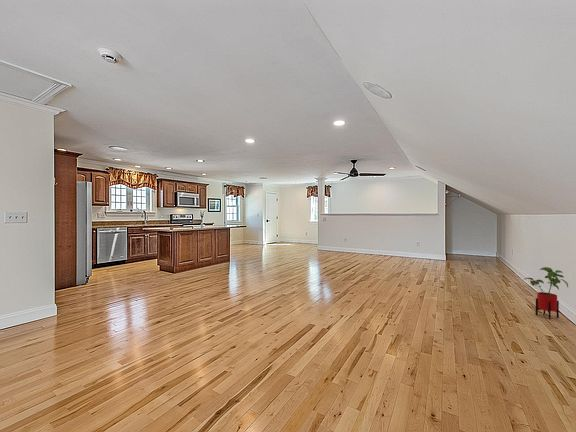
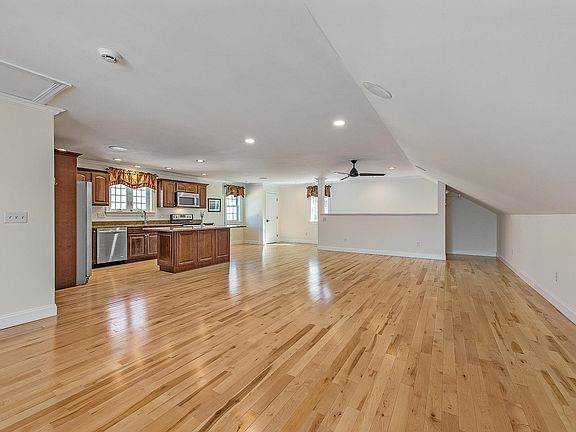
- house plant (545, 292)
